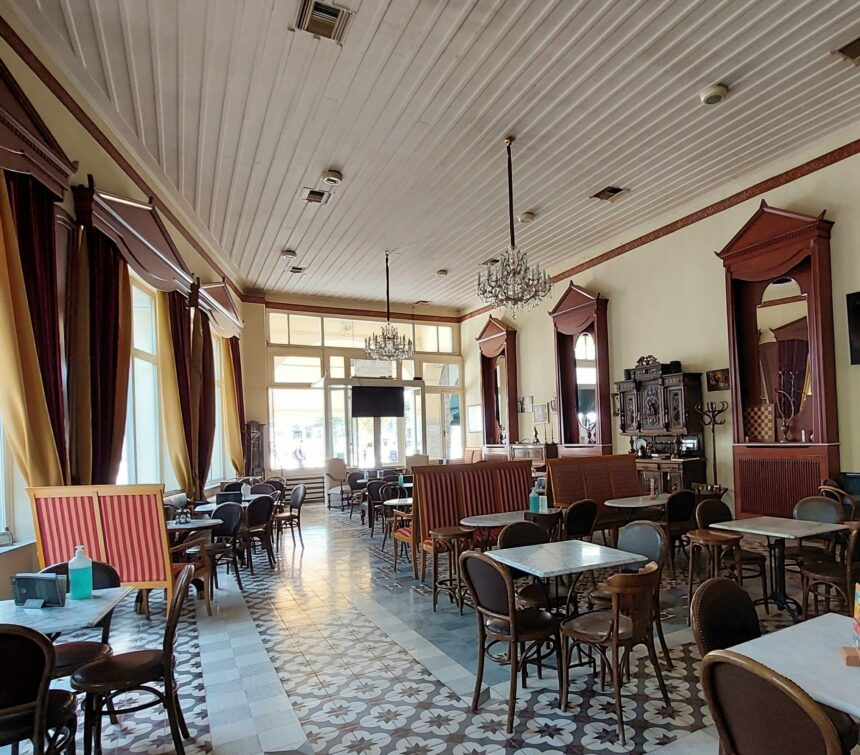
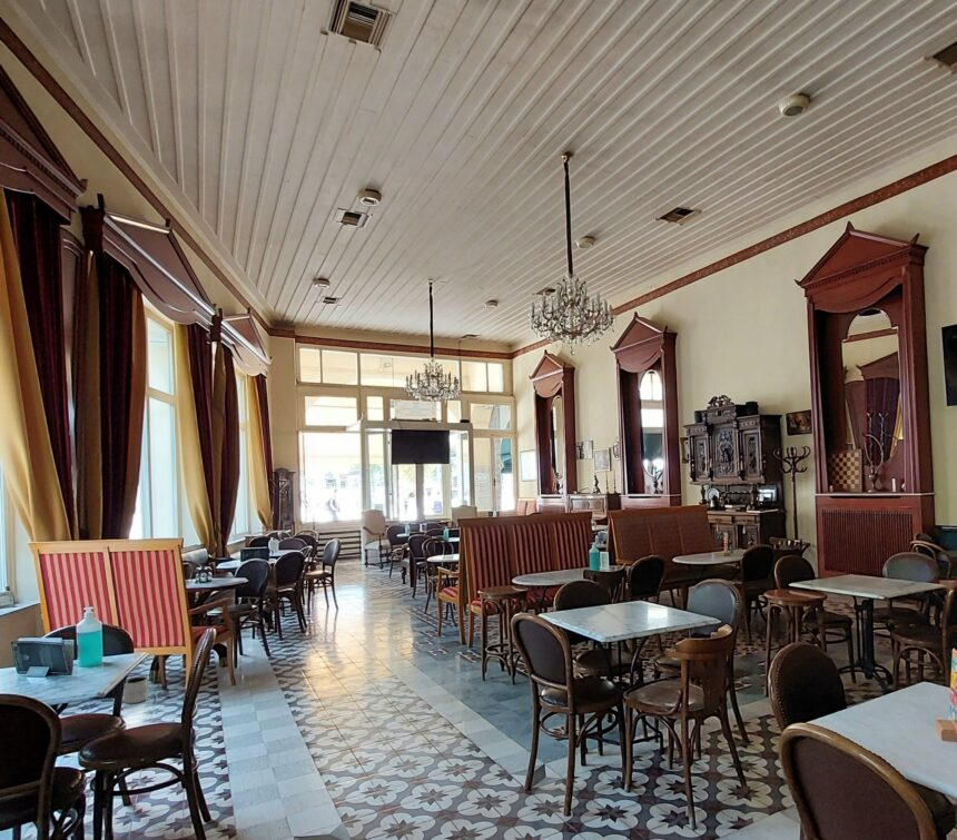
+ planter (136, 690)
